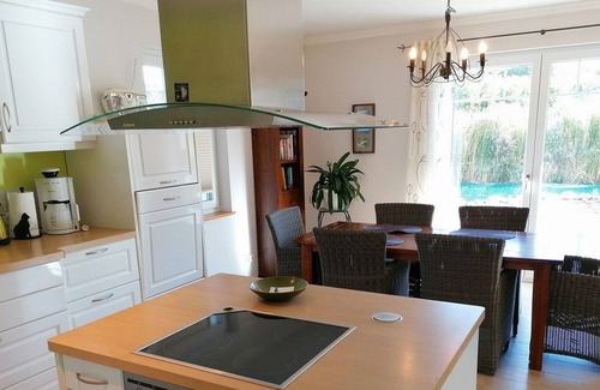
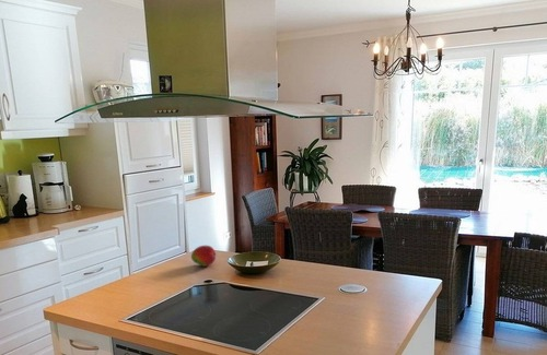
+ fruit (203, 255)
